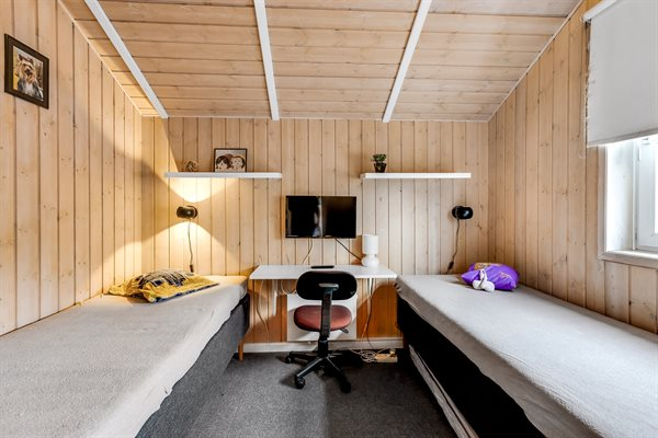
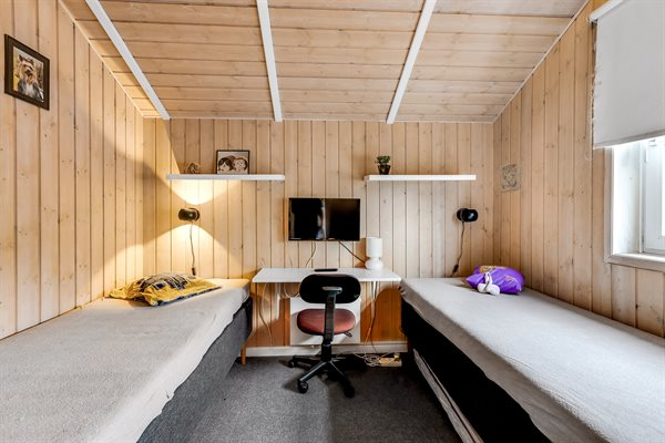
+ wall ornament (510, 177)
